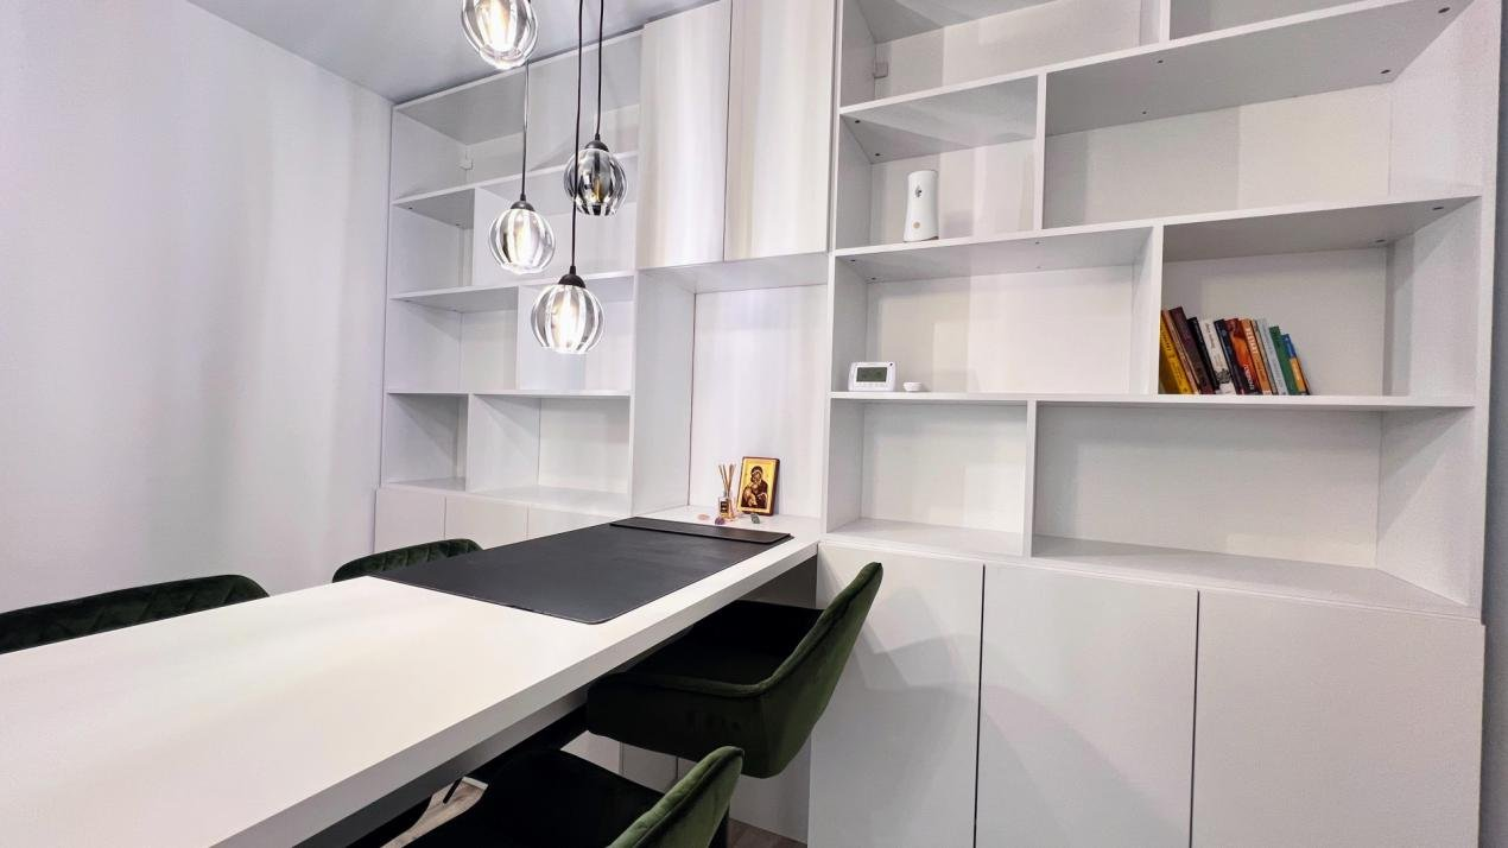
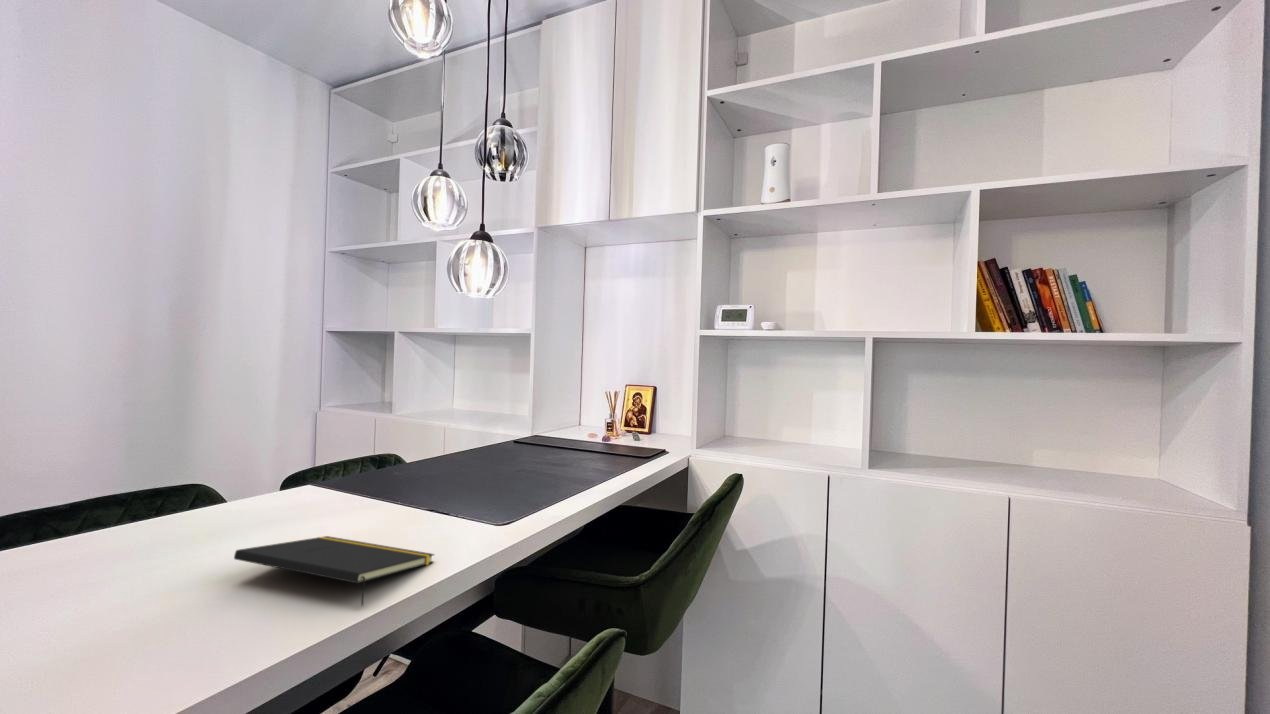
+ notepad (340, 556)
